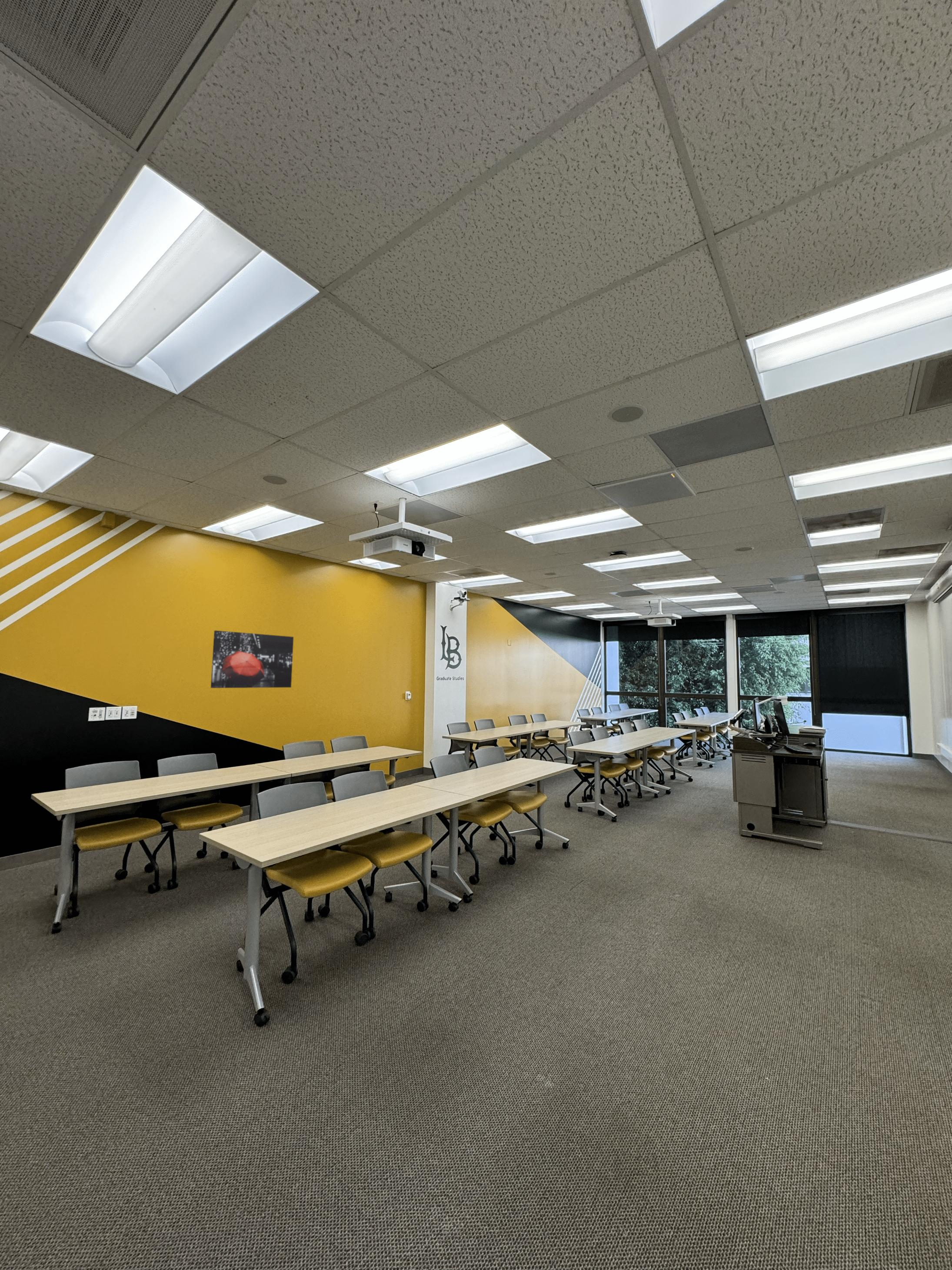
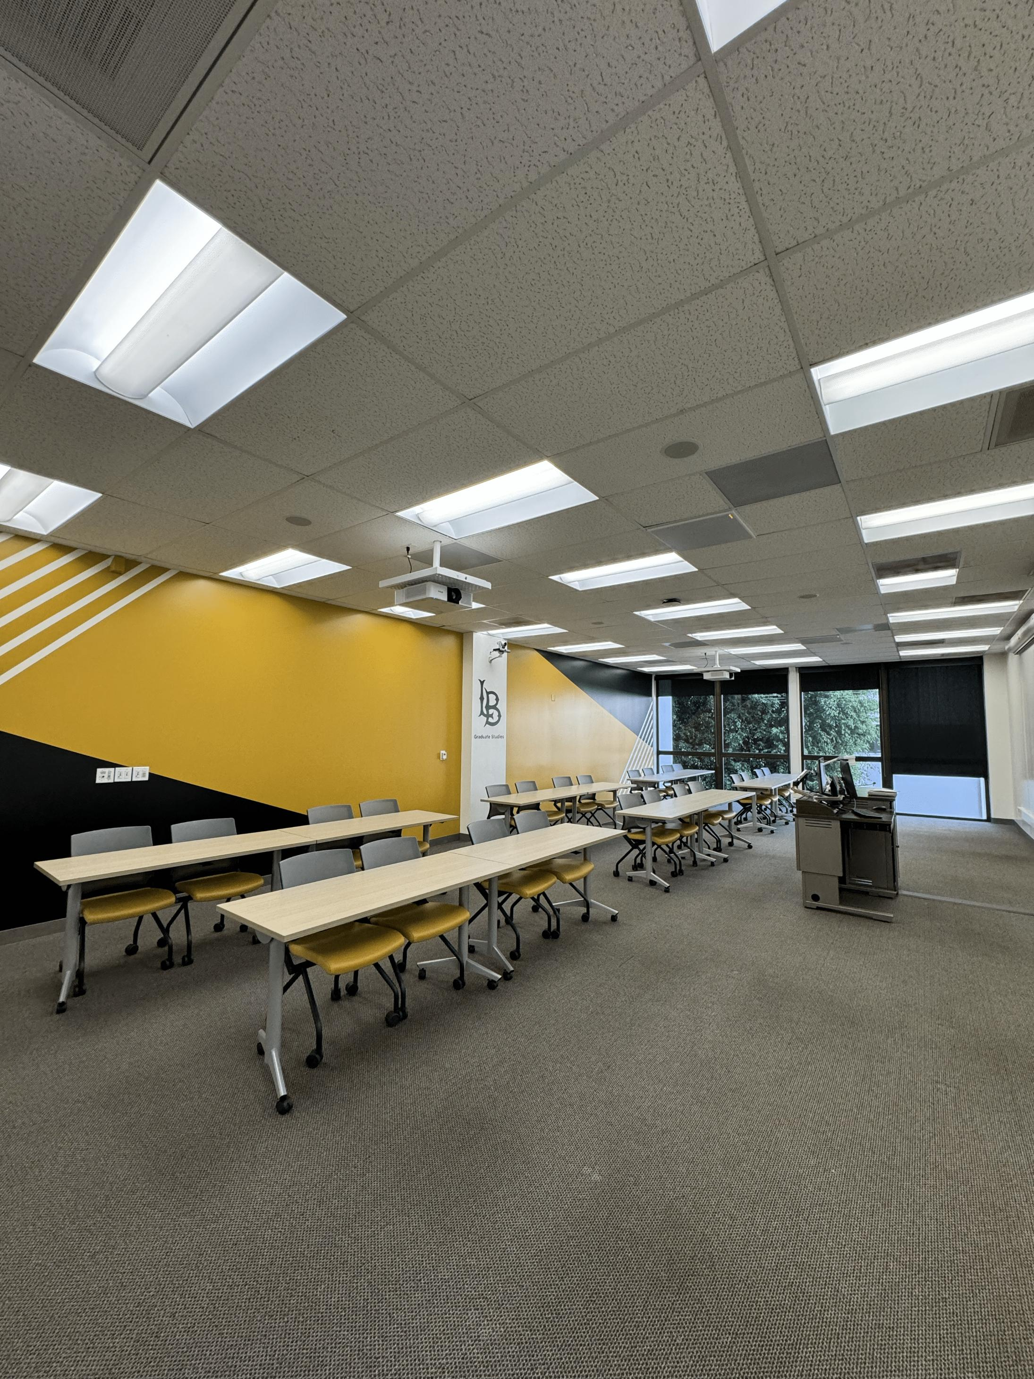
- wall art (255, 661)
